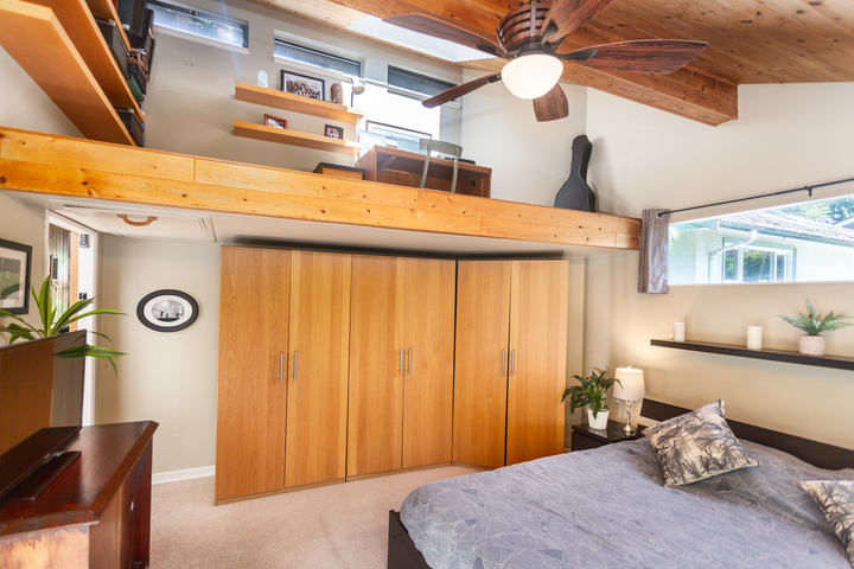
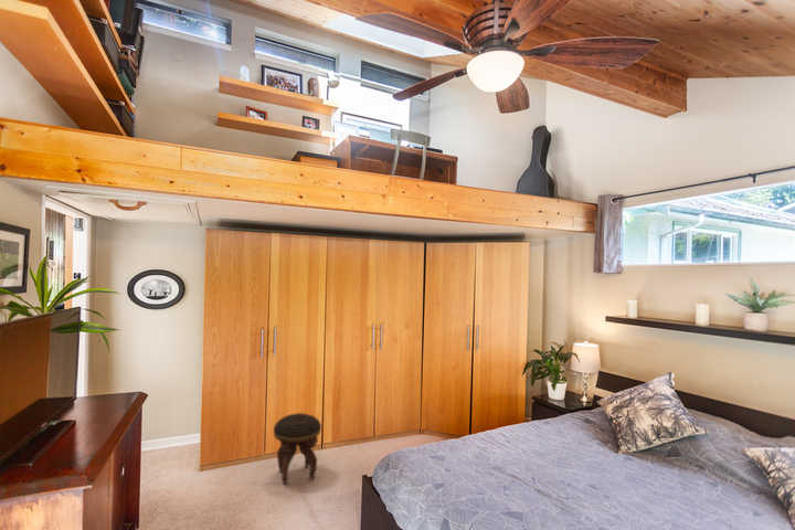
+ footstool (296, 446)
